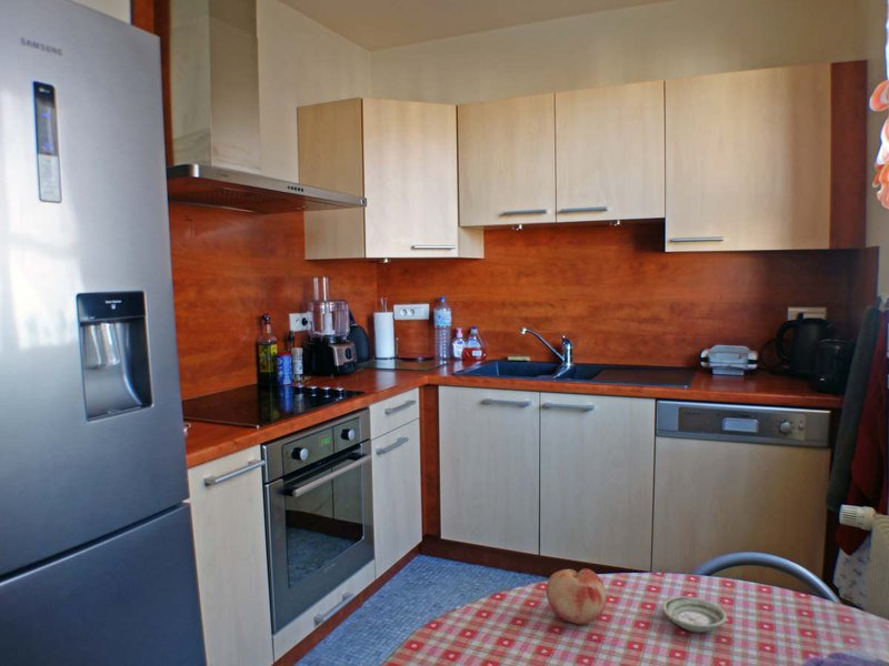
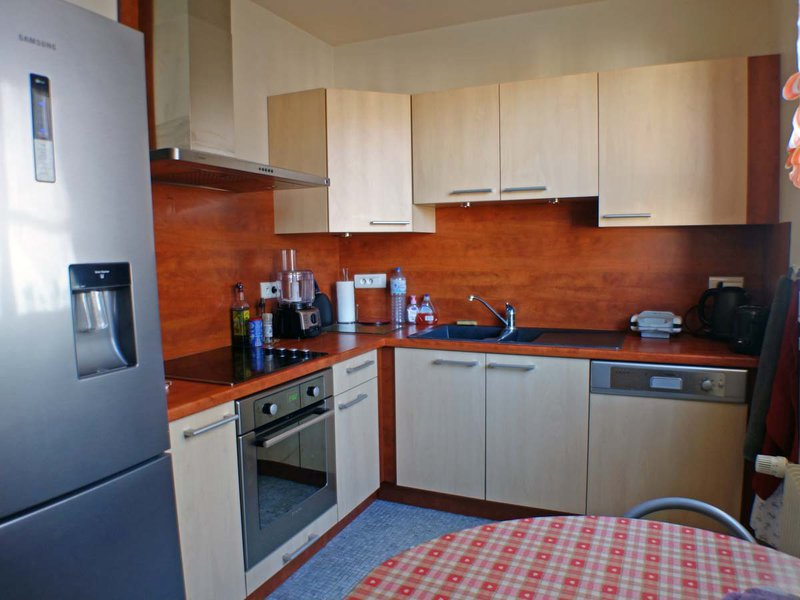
- fruit (576, 595)
- saucer (693, 616)
